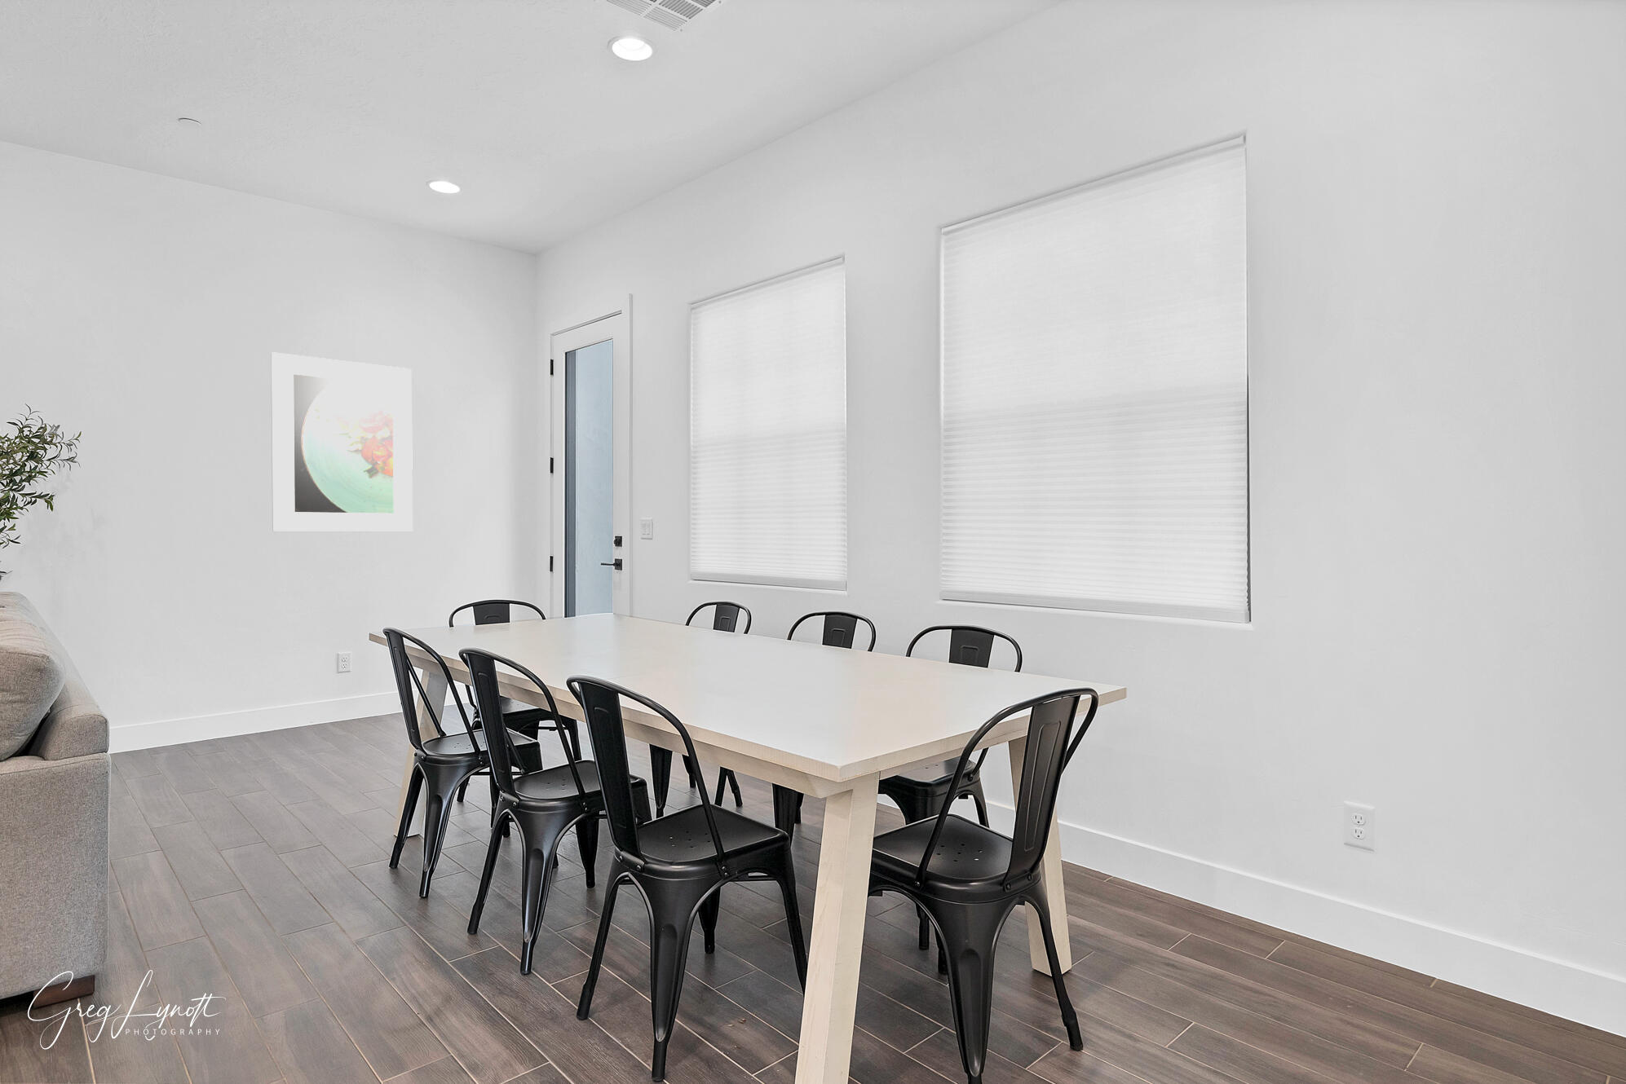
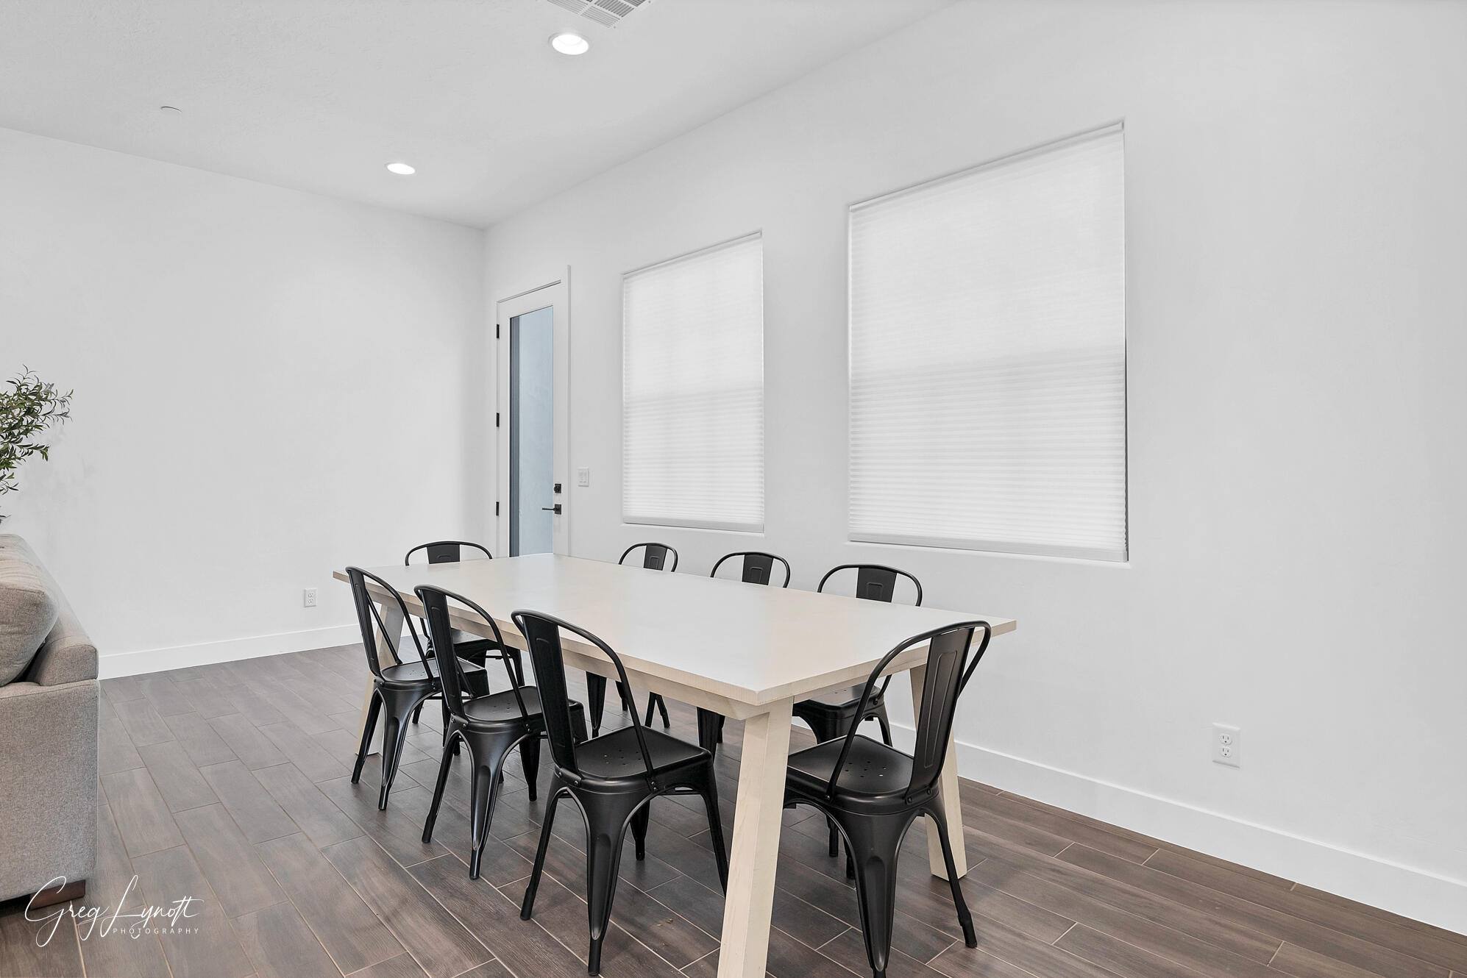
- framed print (345, 446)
